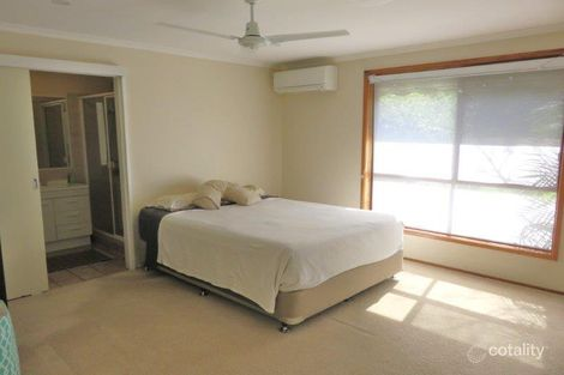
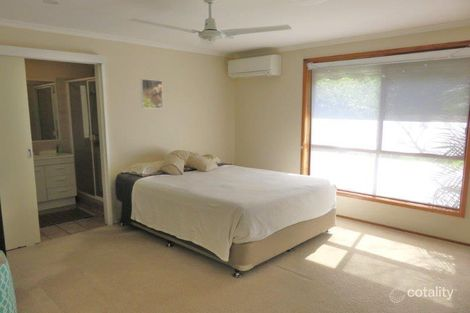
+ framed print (152, 94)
